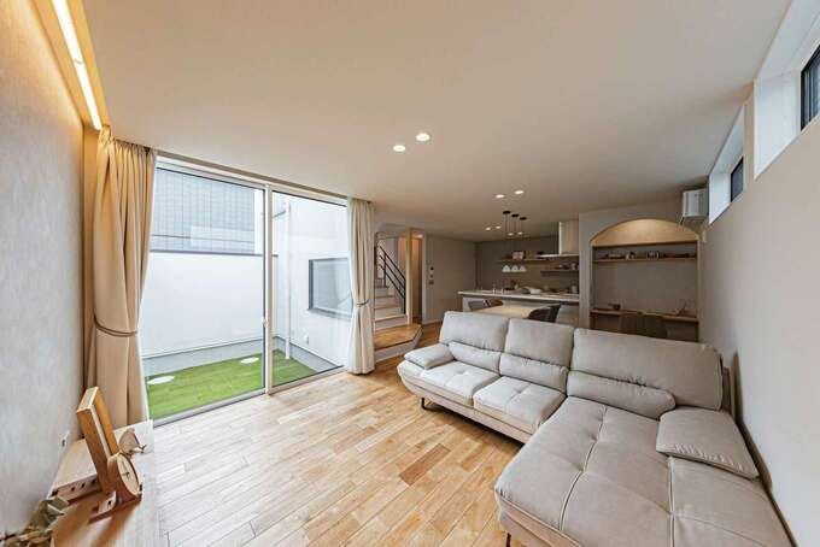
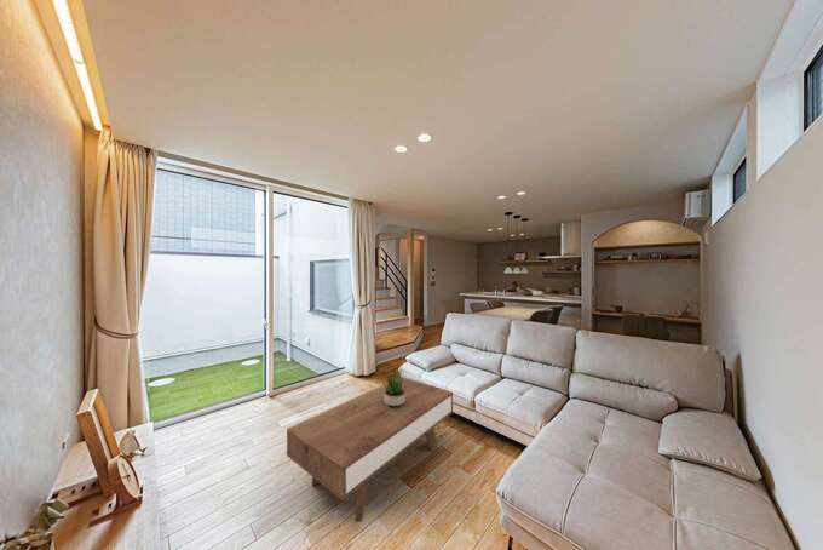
+ coffee table (379, 435)
+ potted plant (395, 384)
